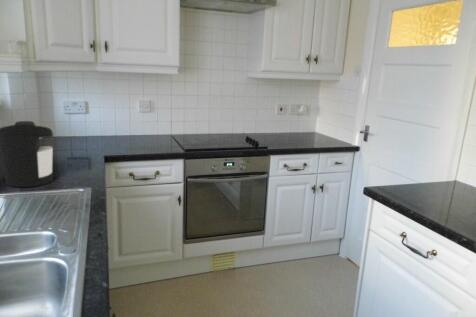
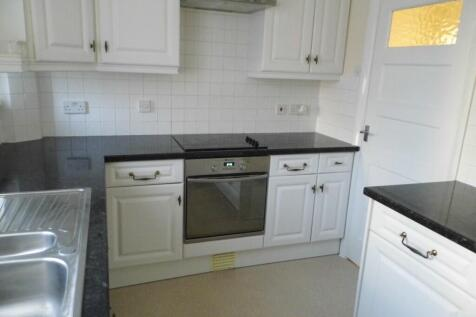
- coffee maker (28, 150)
